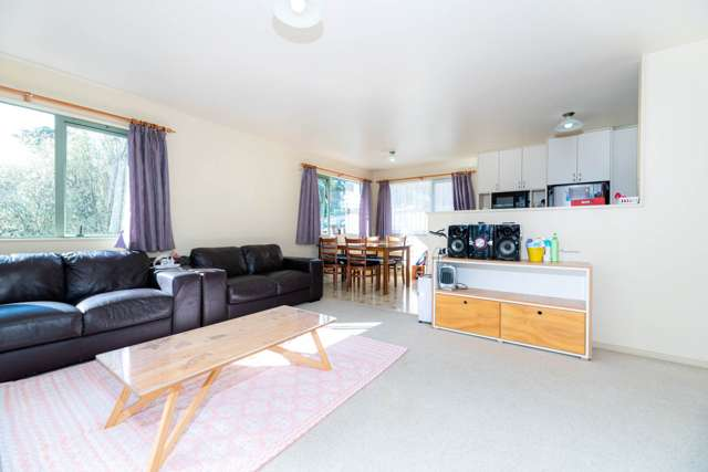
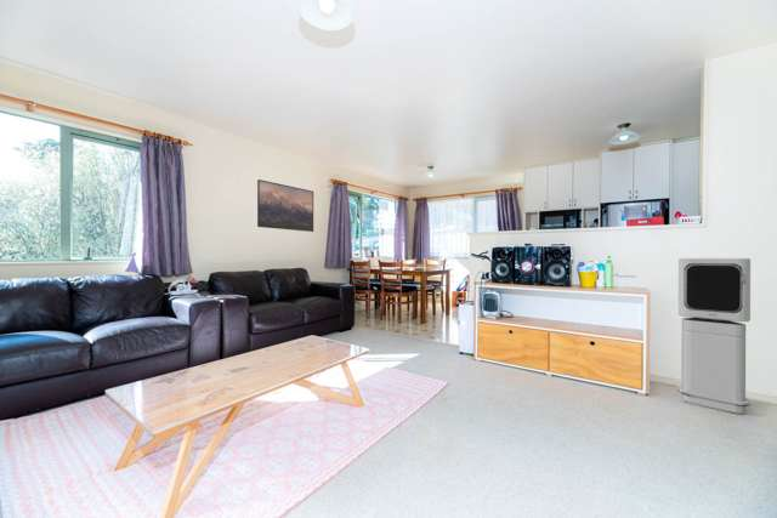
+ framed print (288, 207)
+ air purifier (710, 329)
